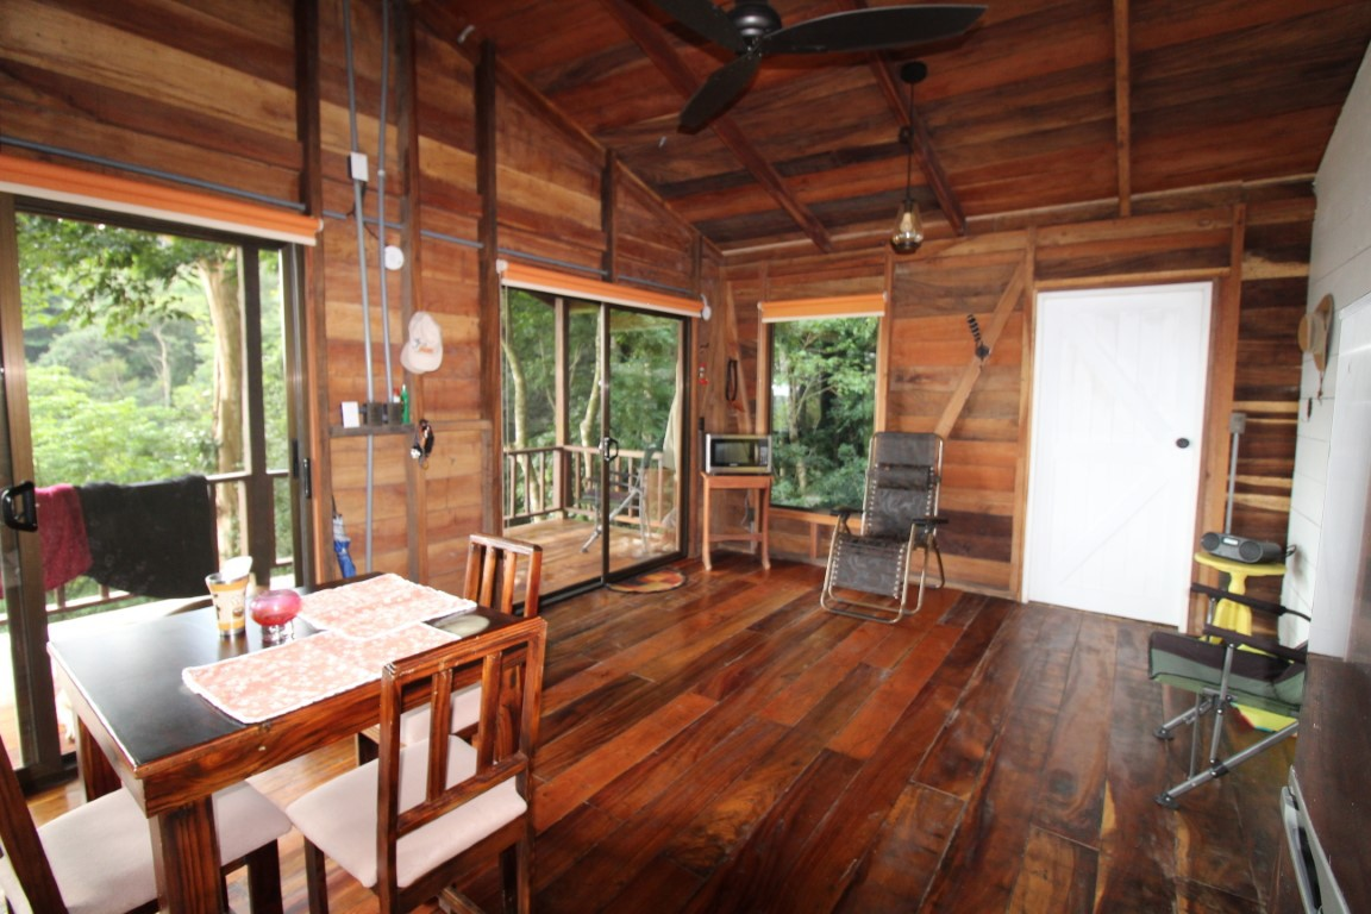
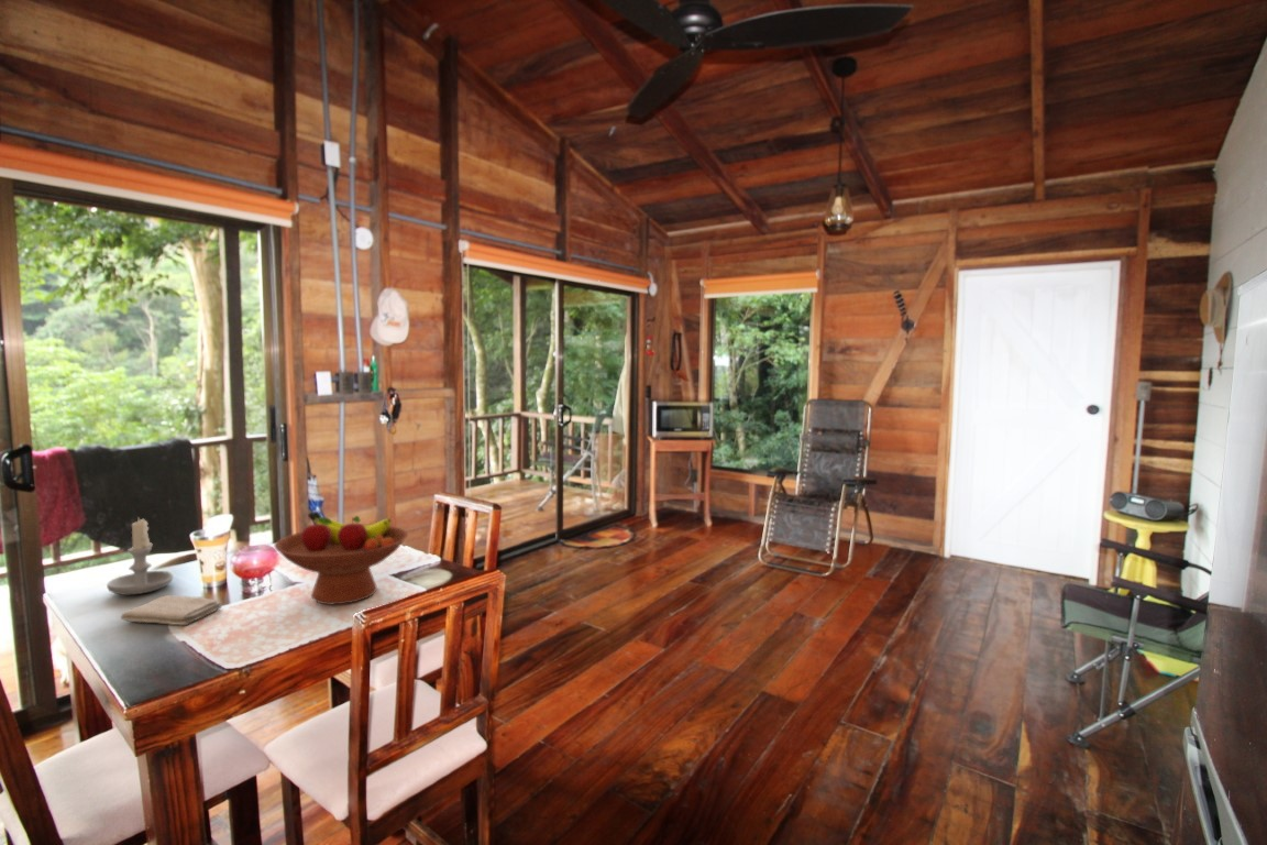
+ candle (140, 553)
+ fruit bowl (343, 556)
+ washcloth (173, 608)
